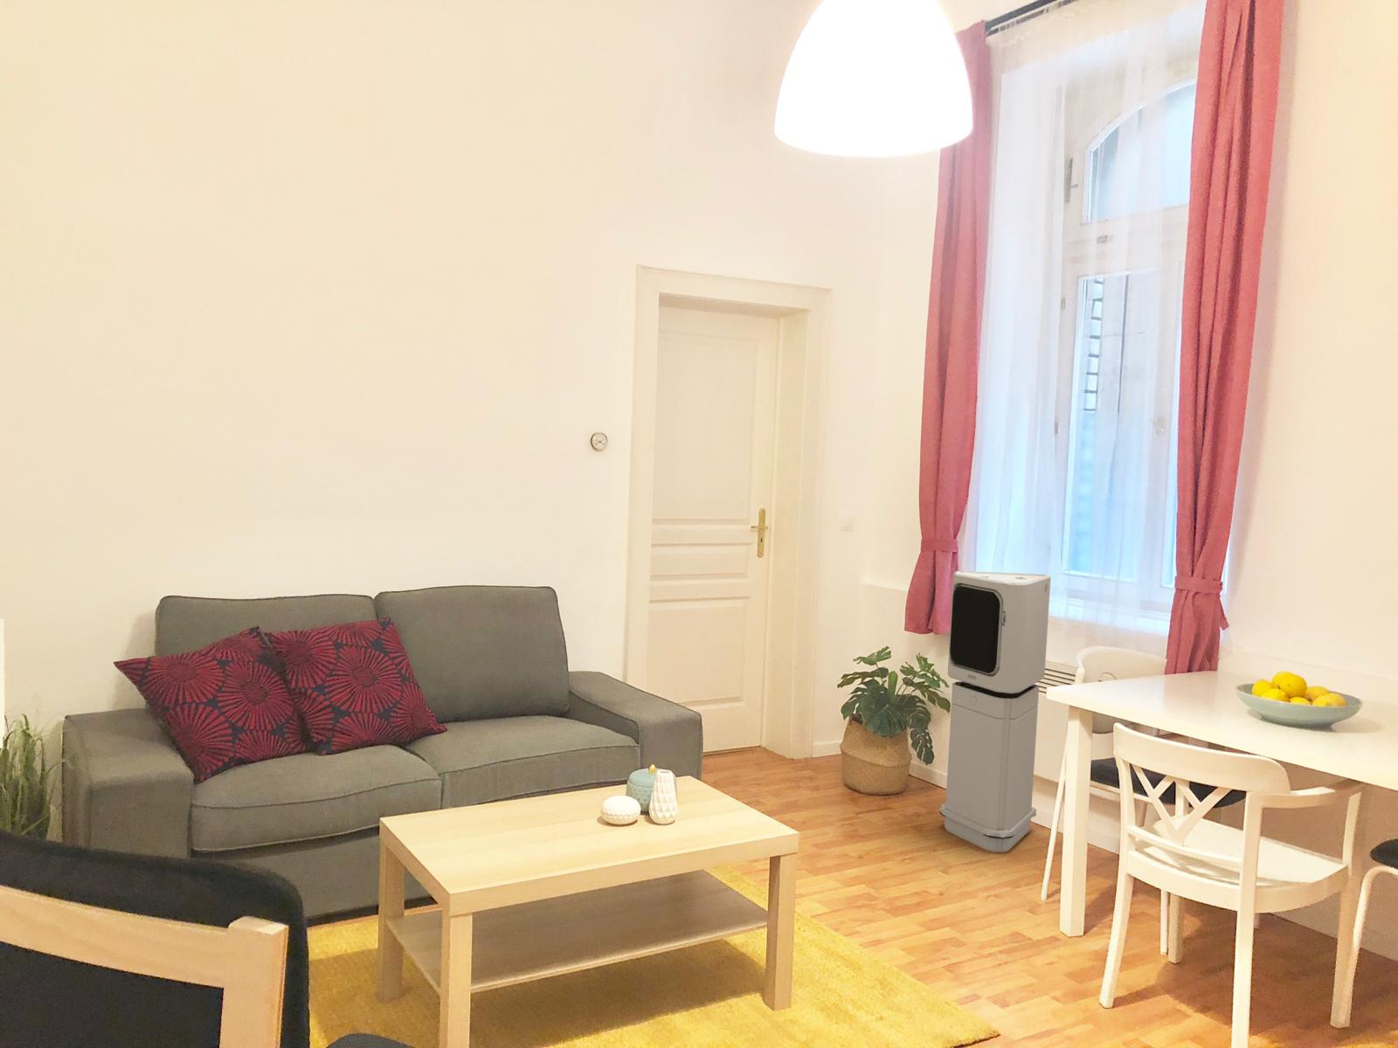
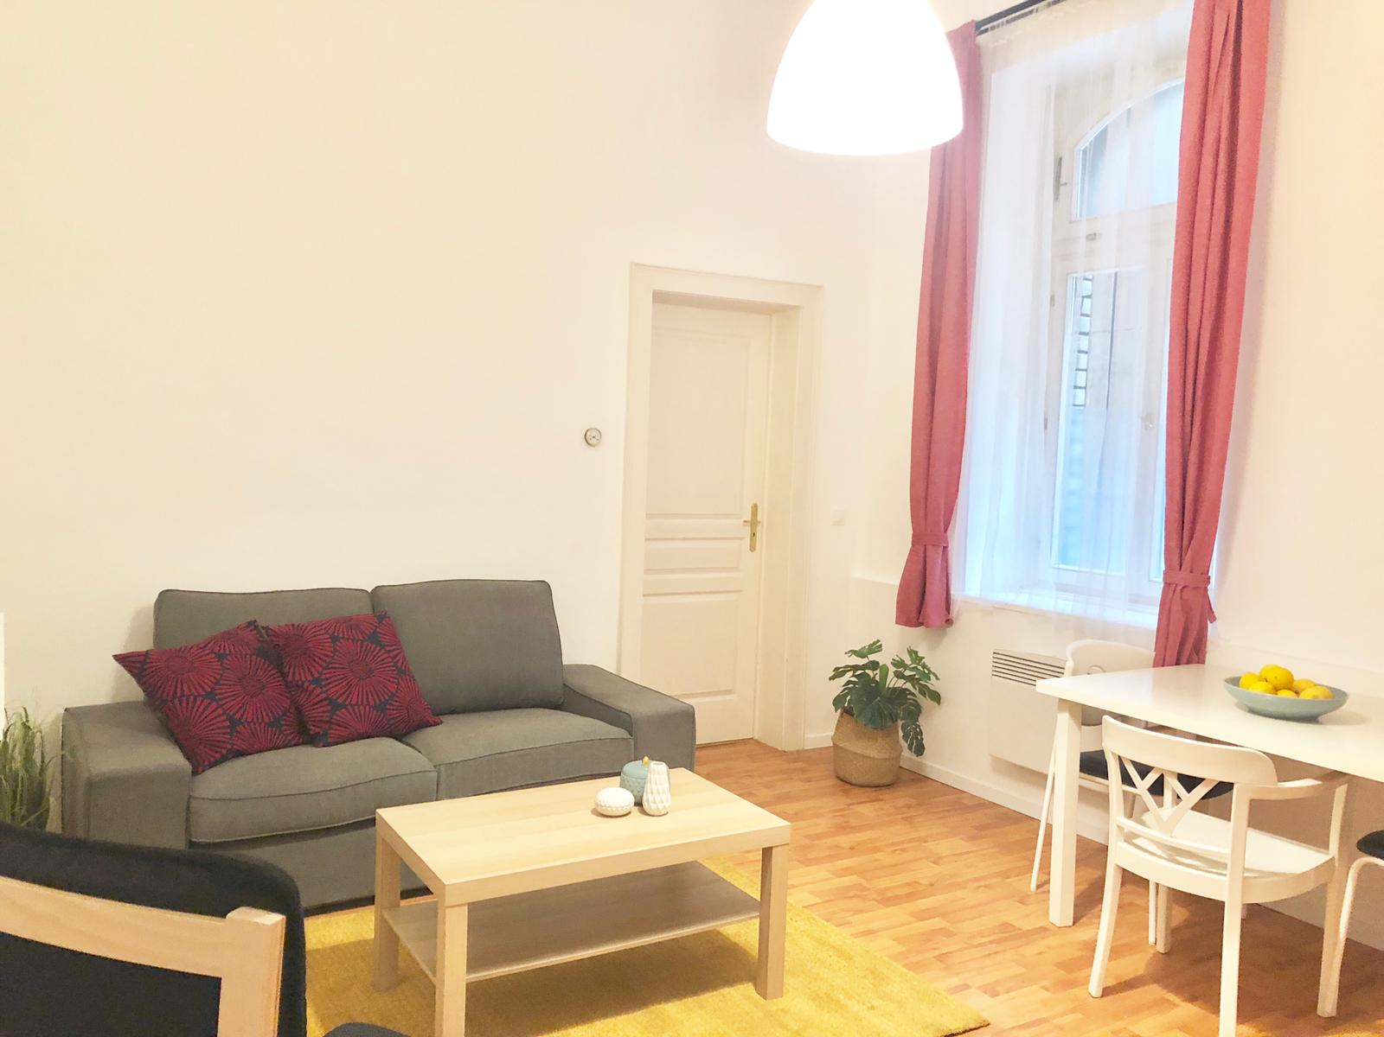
- air purifier (1005, 706)
